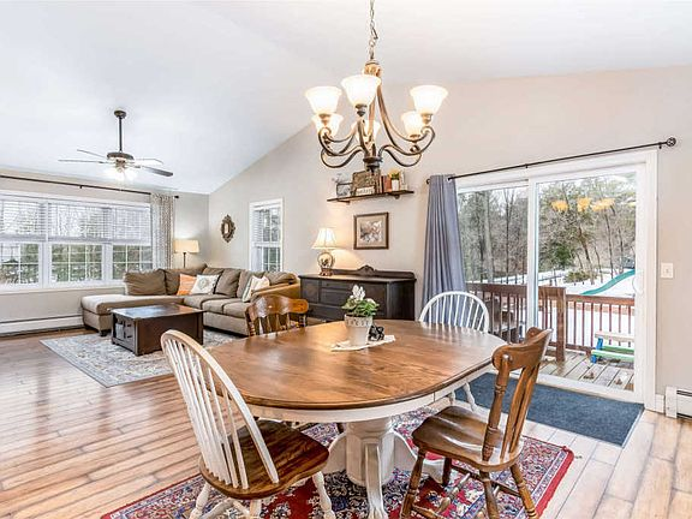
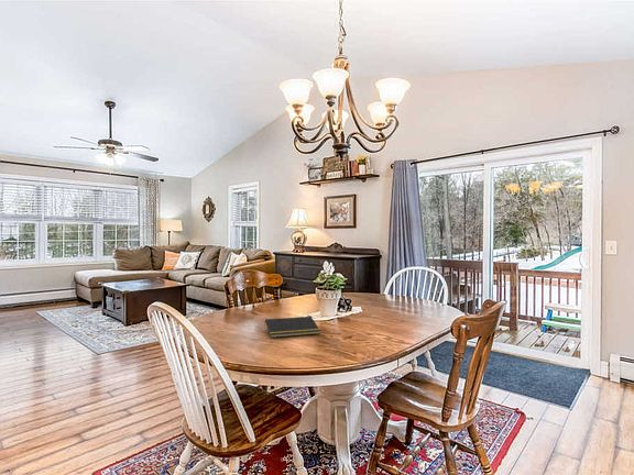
+ notepad (292, 325)
